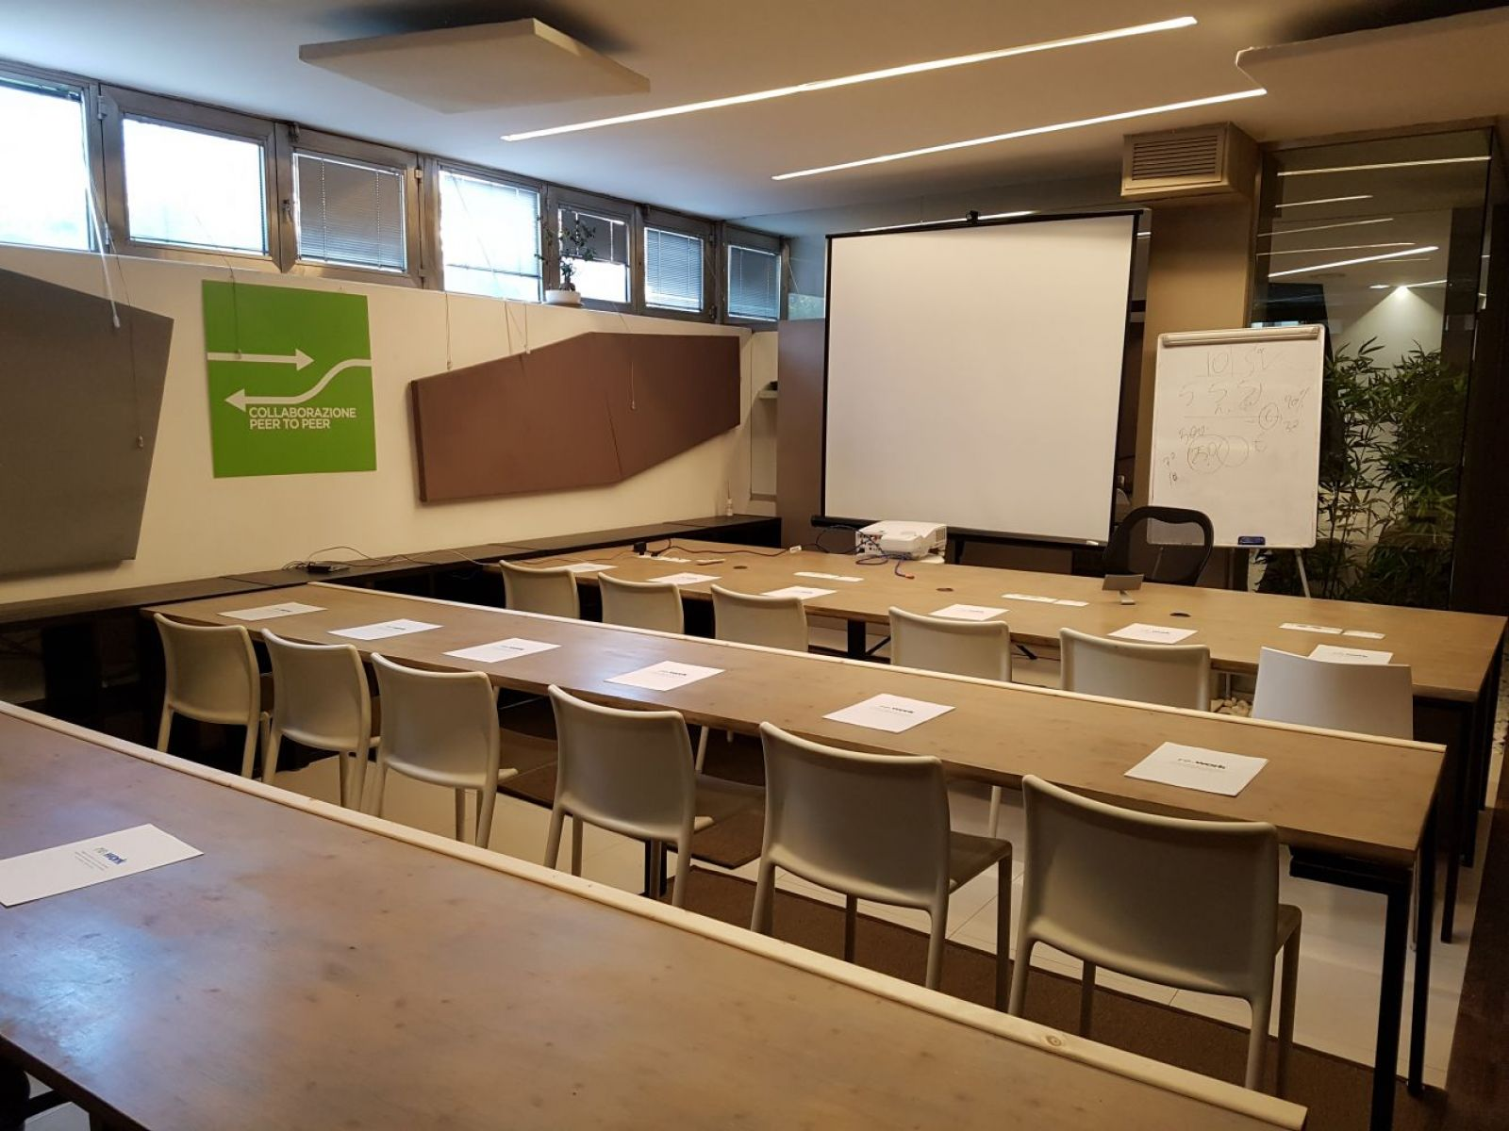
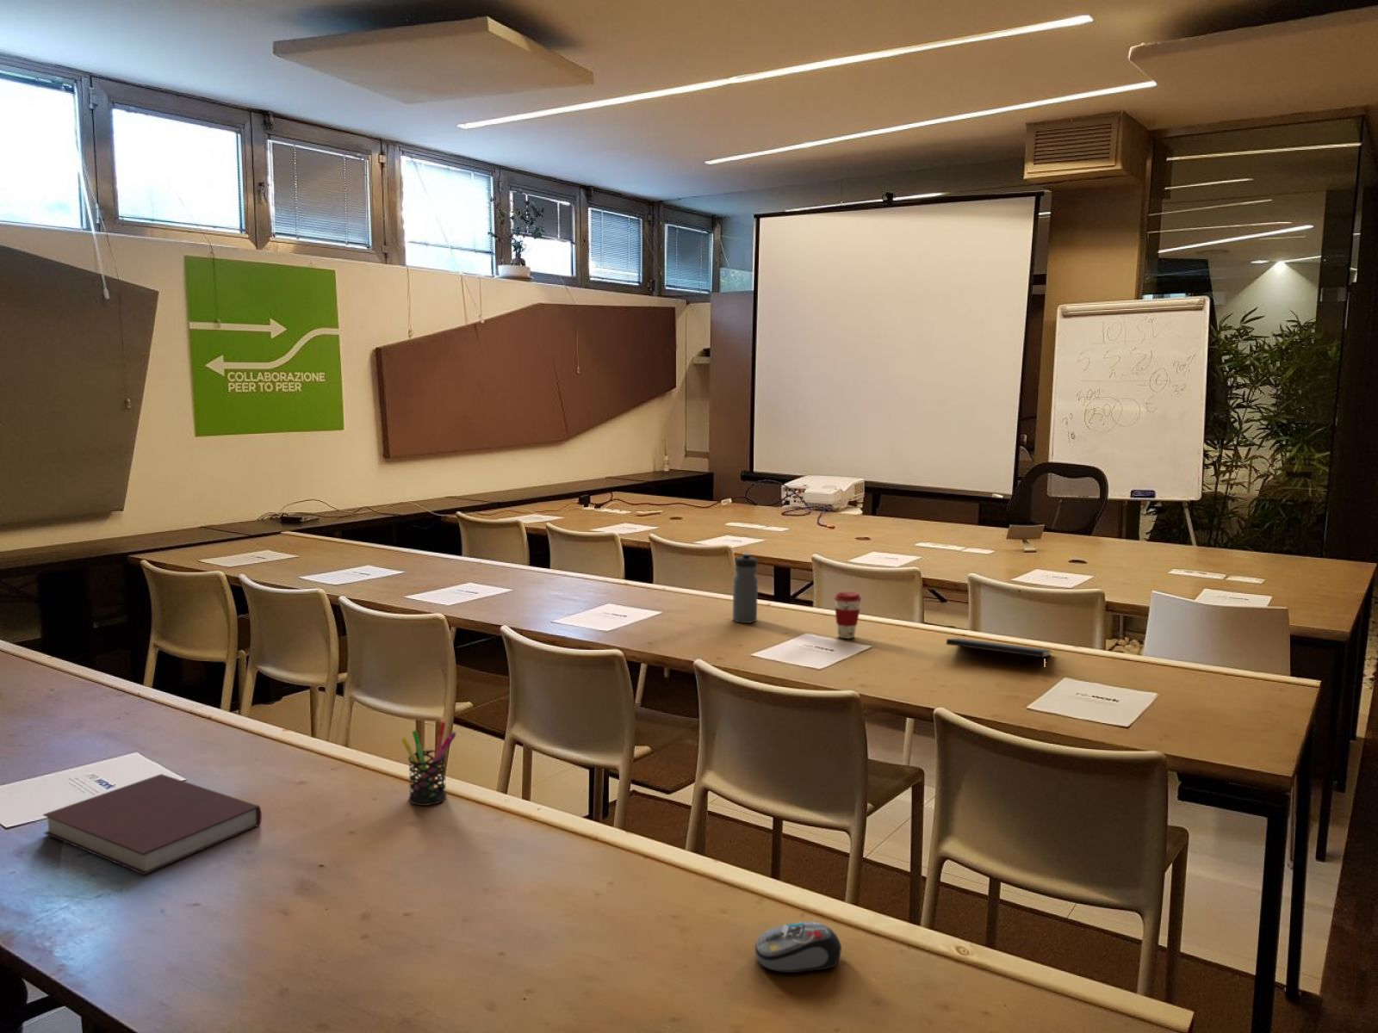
+ notebook (153, 818)
+ pen holder (428, 761)
+ computer mouse (799, 943)
+ water bottle (745, 586)
+ notepad (999, 648)
+ coffee cup (846, 614)
